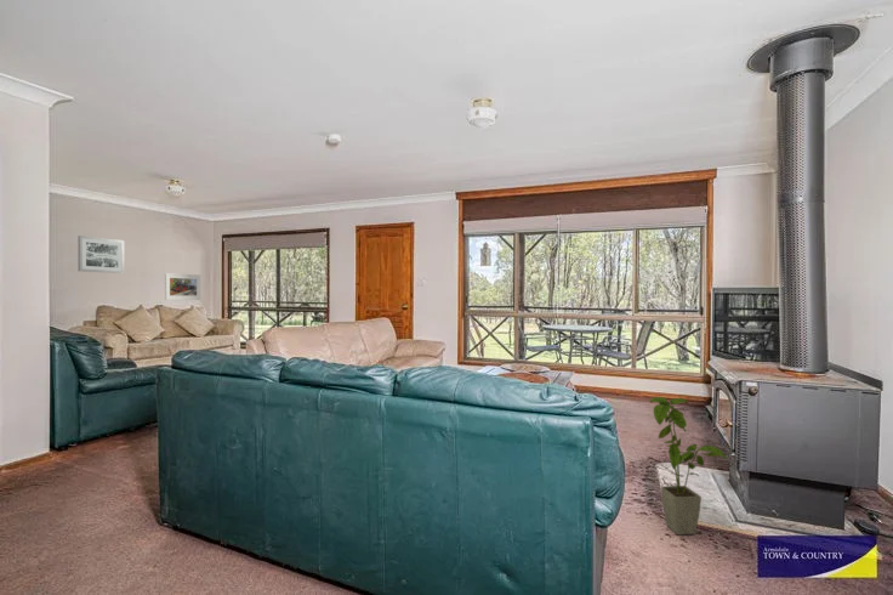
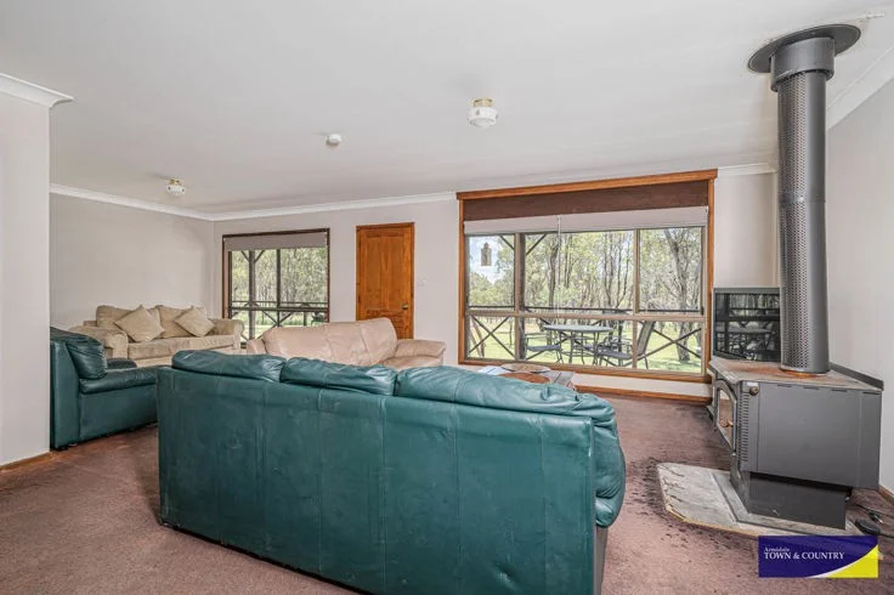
- wall art (102, 255)
- house plant (678, 466)
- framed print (183, 287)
